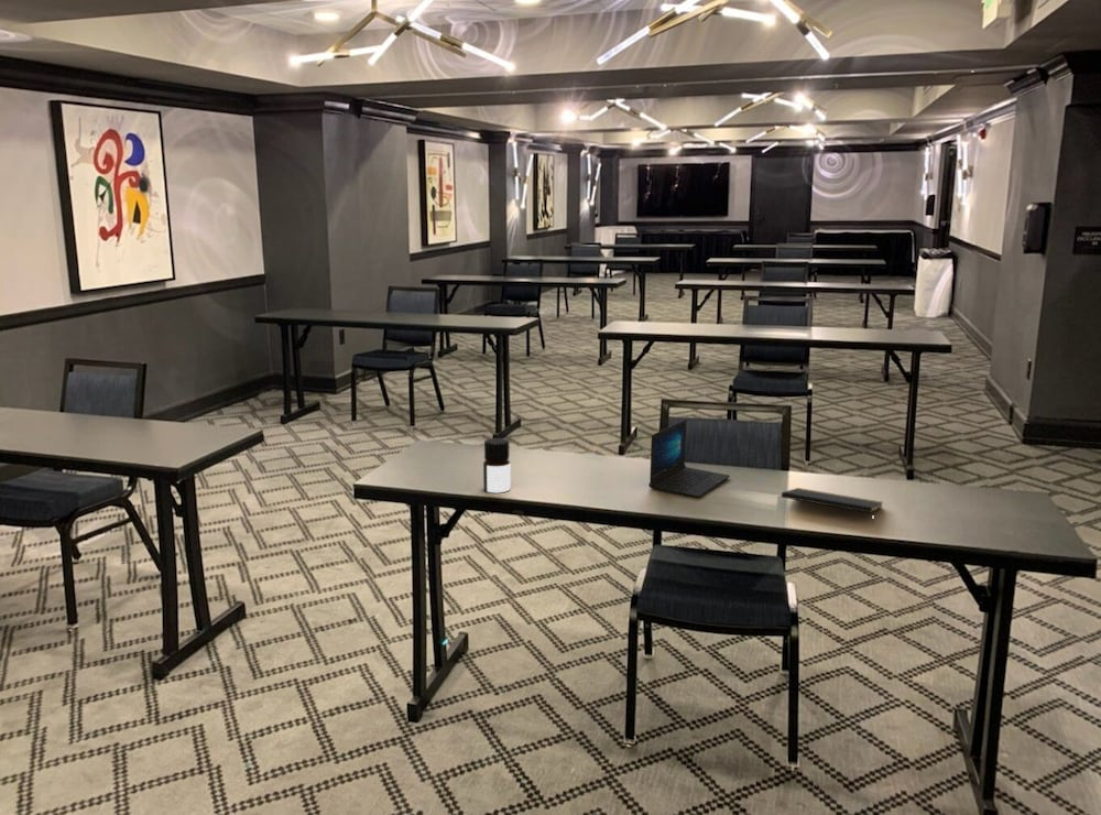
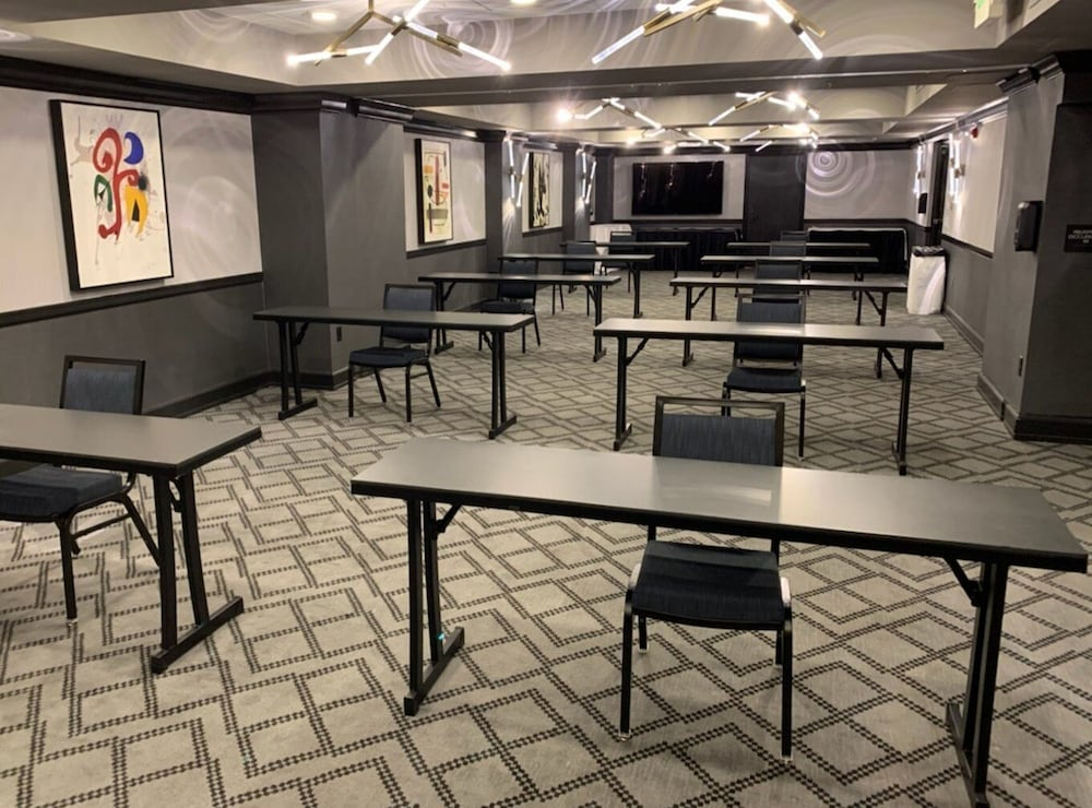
- laptop (684, 456)
- notepad (832, 499)
- bottle (497, 465)
